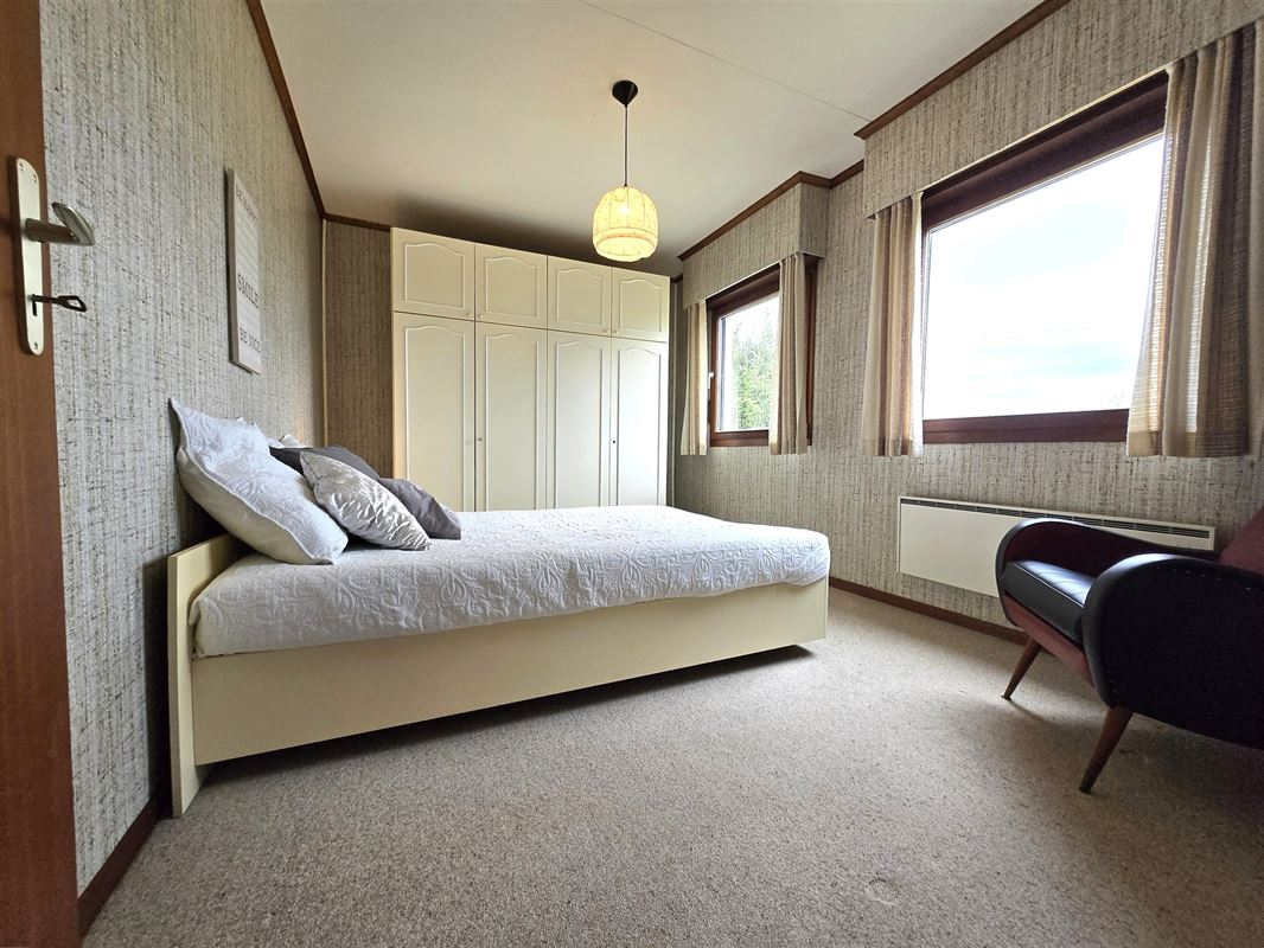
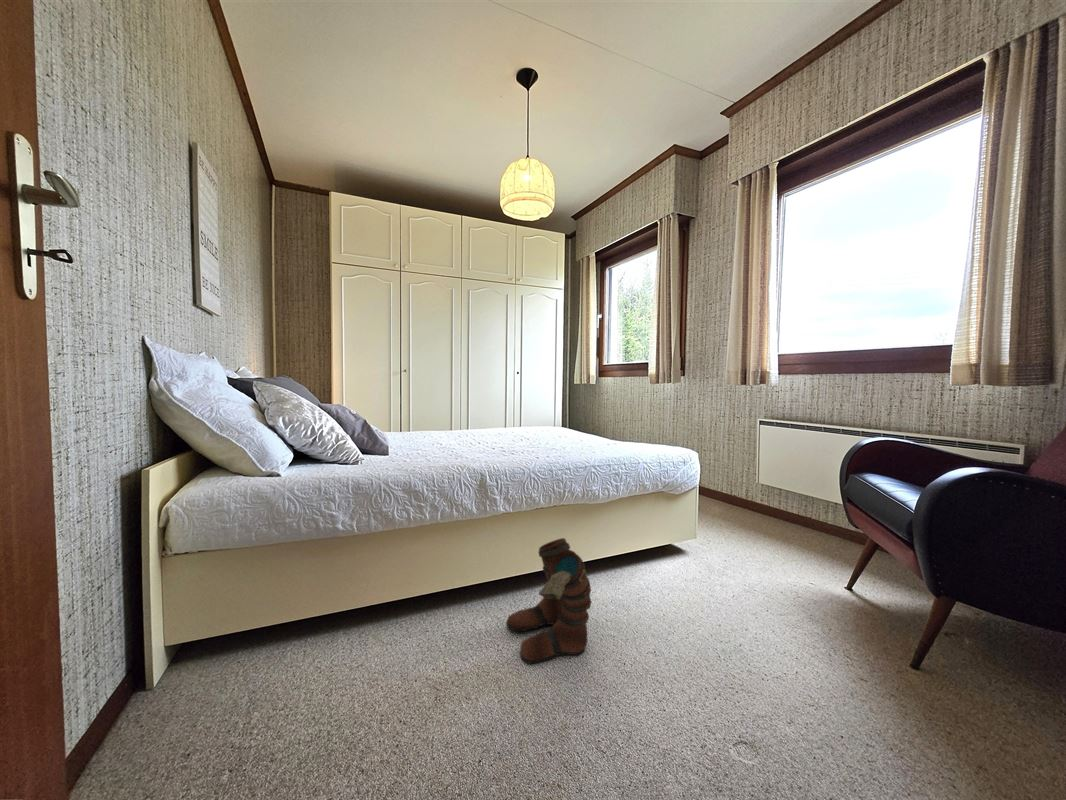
+ boots (552, 594)
